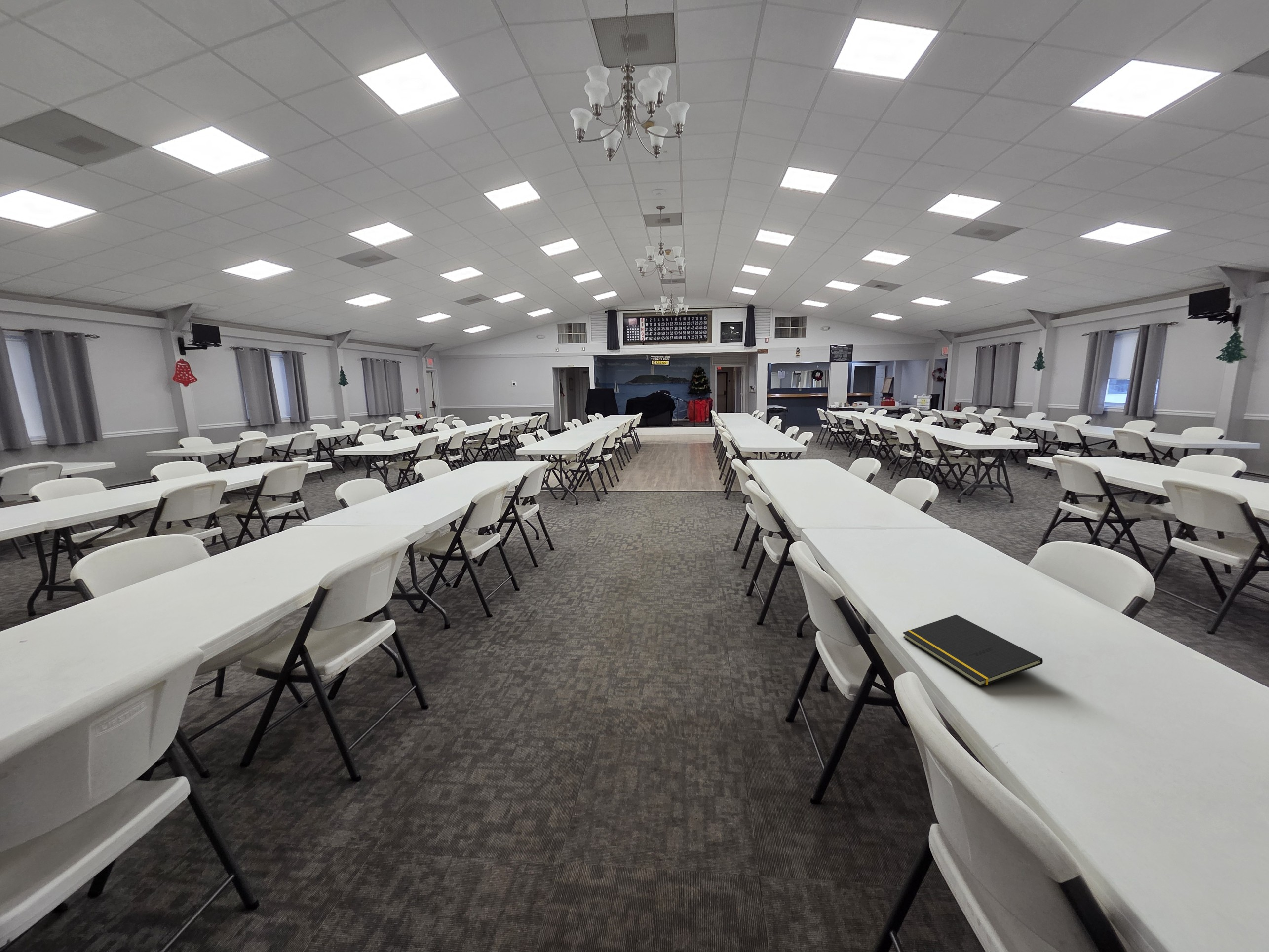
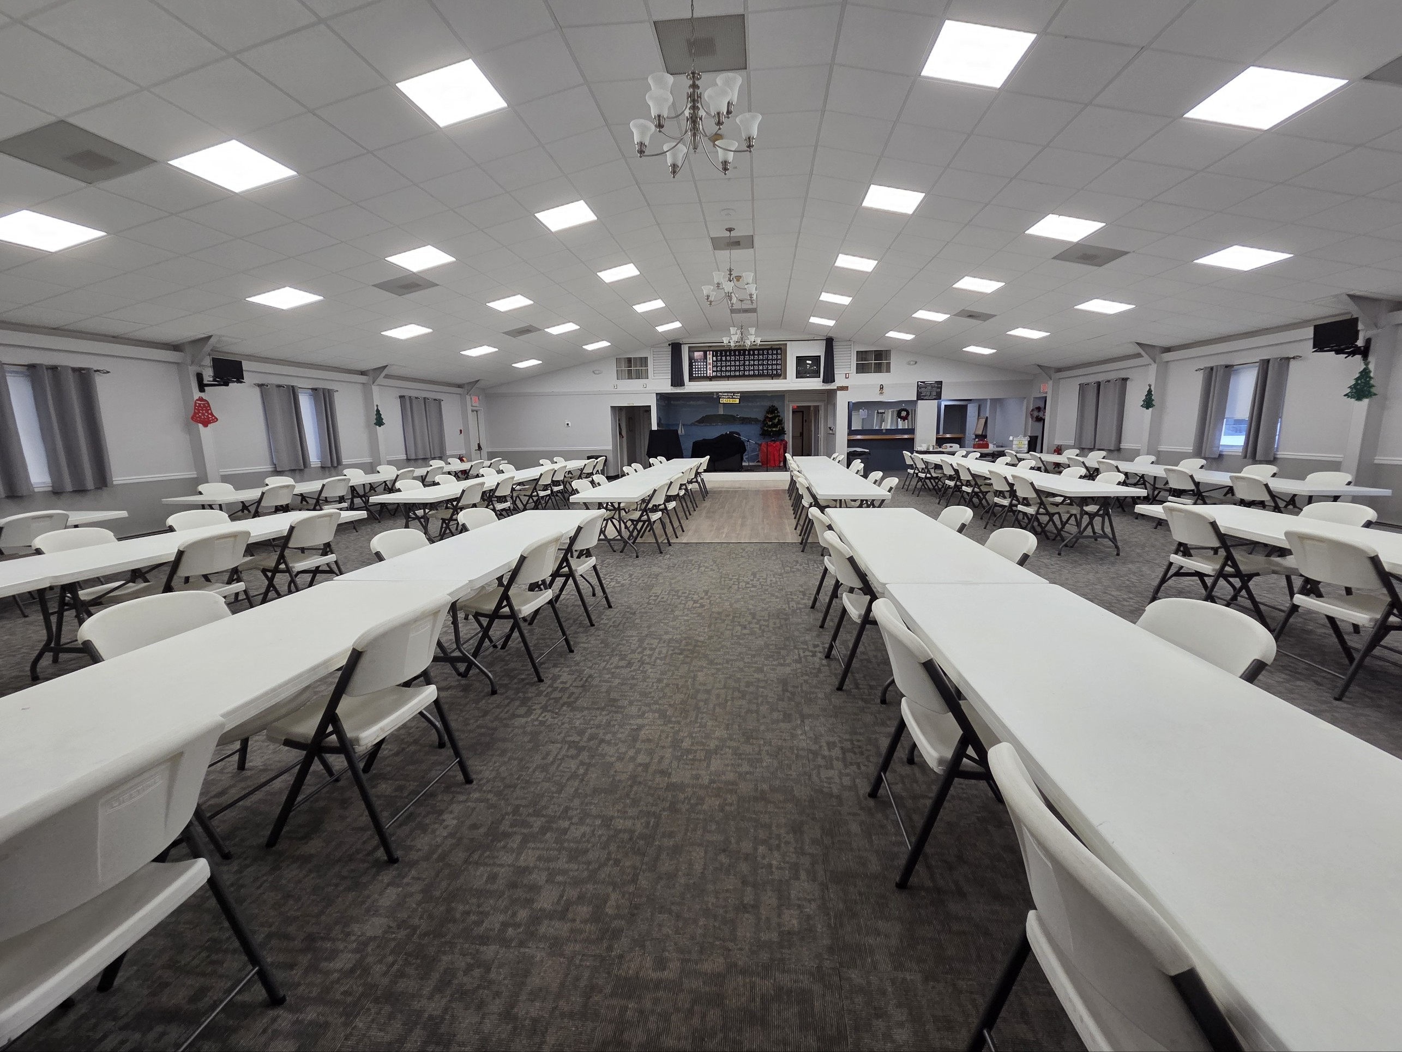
- notepad (967, 647)
